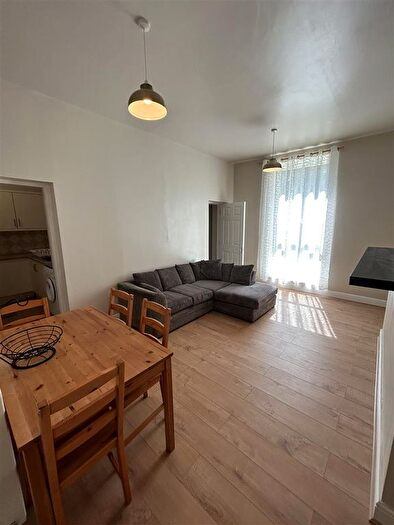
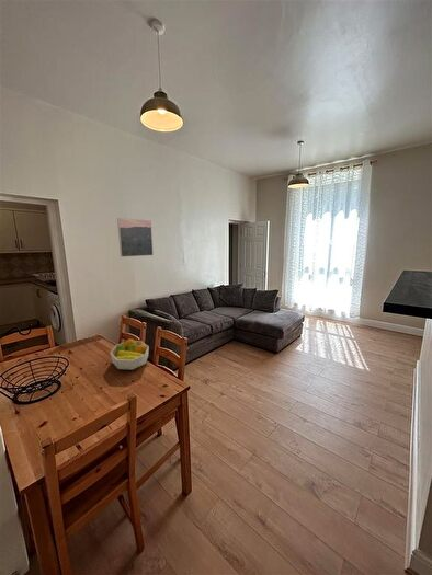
+ fruit bowl (129, 353)
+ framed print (136, 238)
